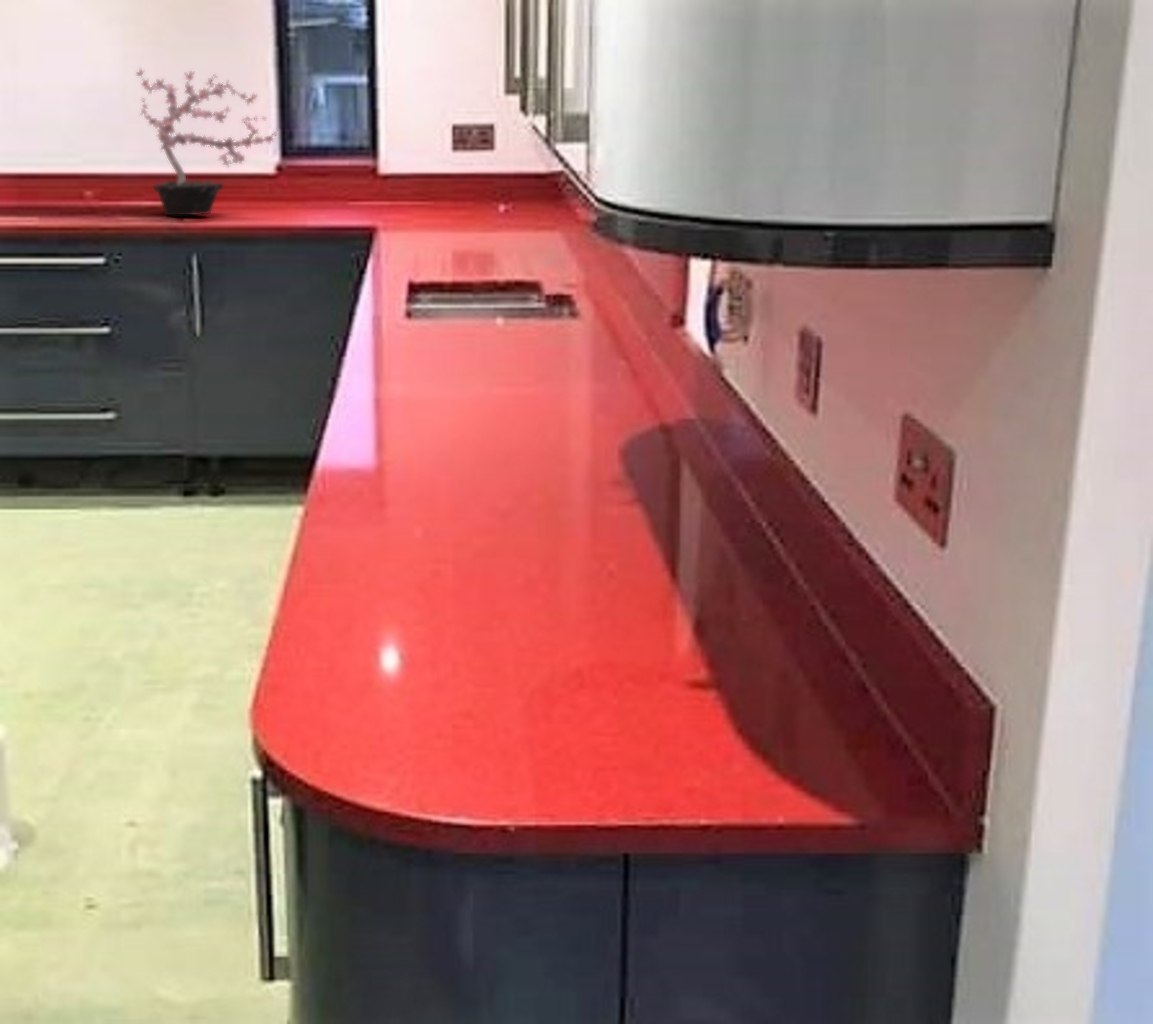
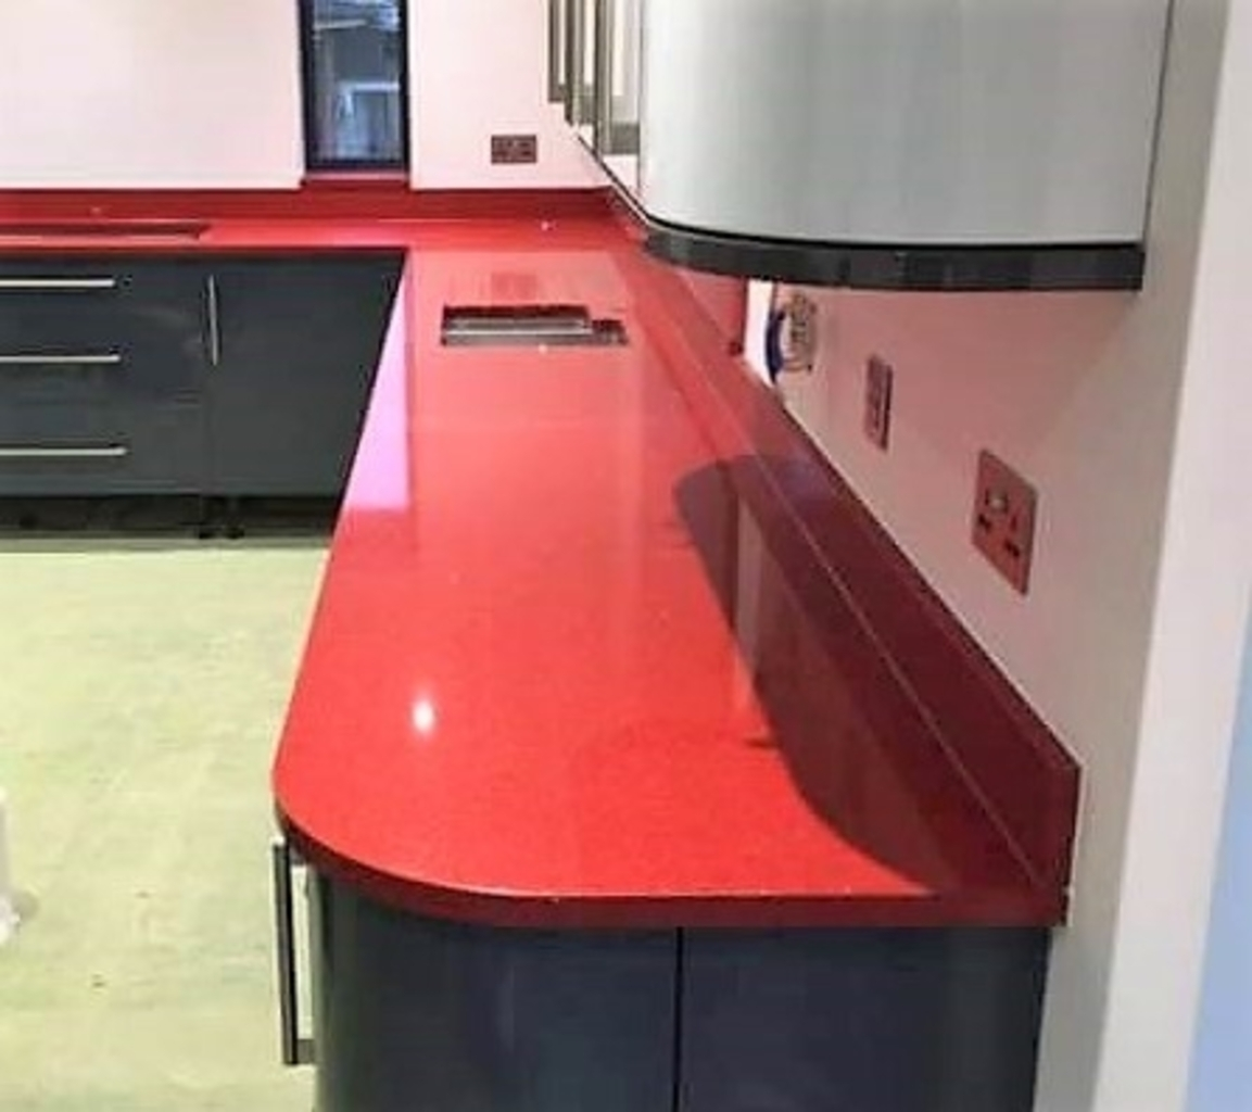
- potted plant (210, 141)
